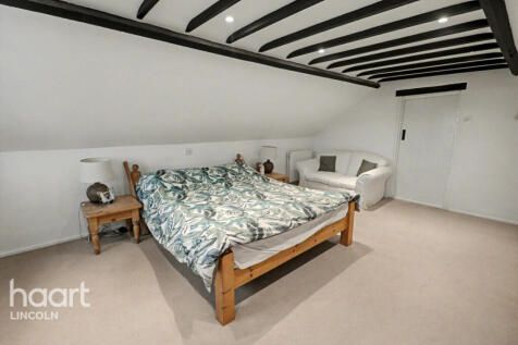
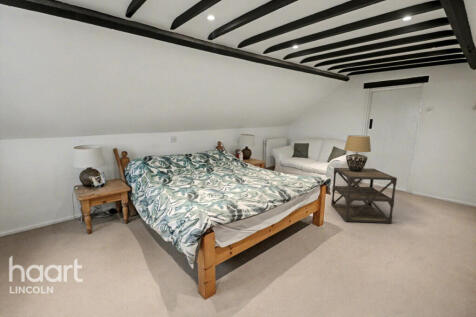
+ table lamp (356, 153)
+ side table (360, 193)
